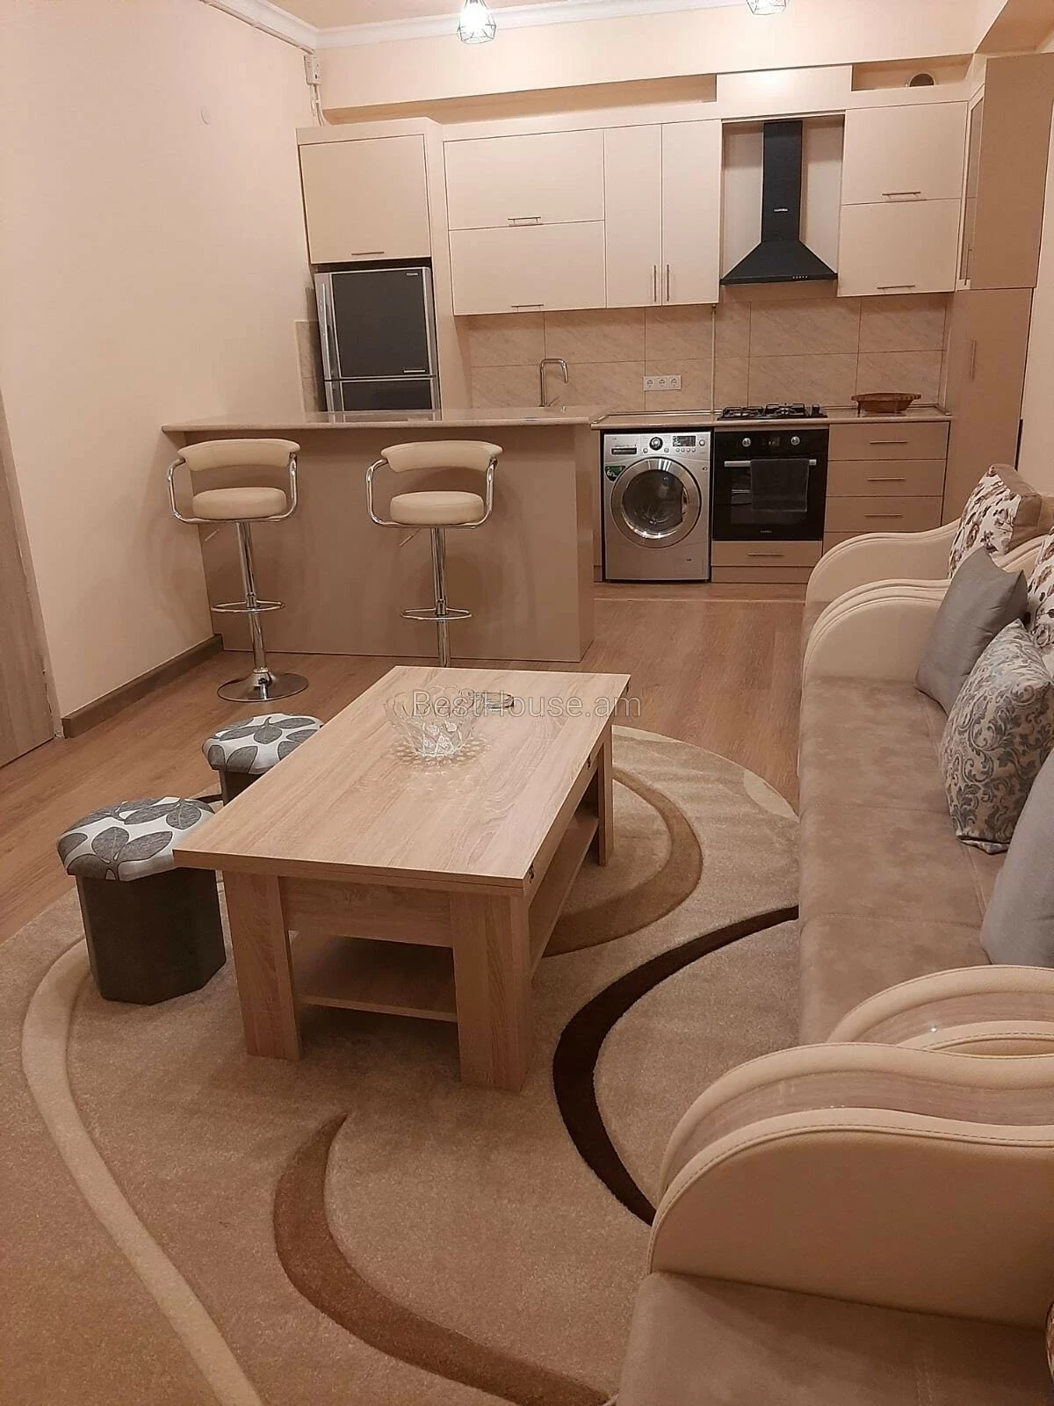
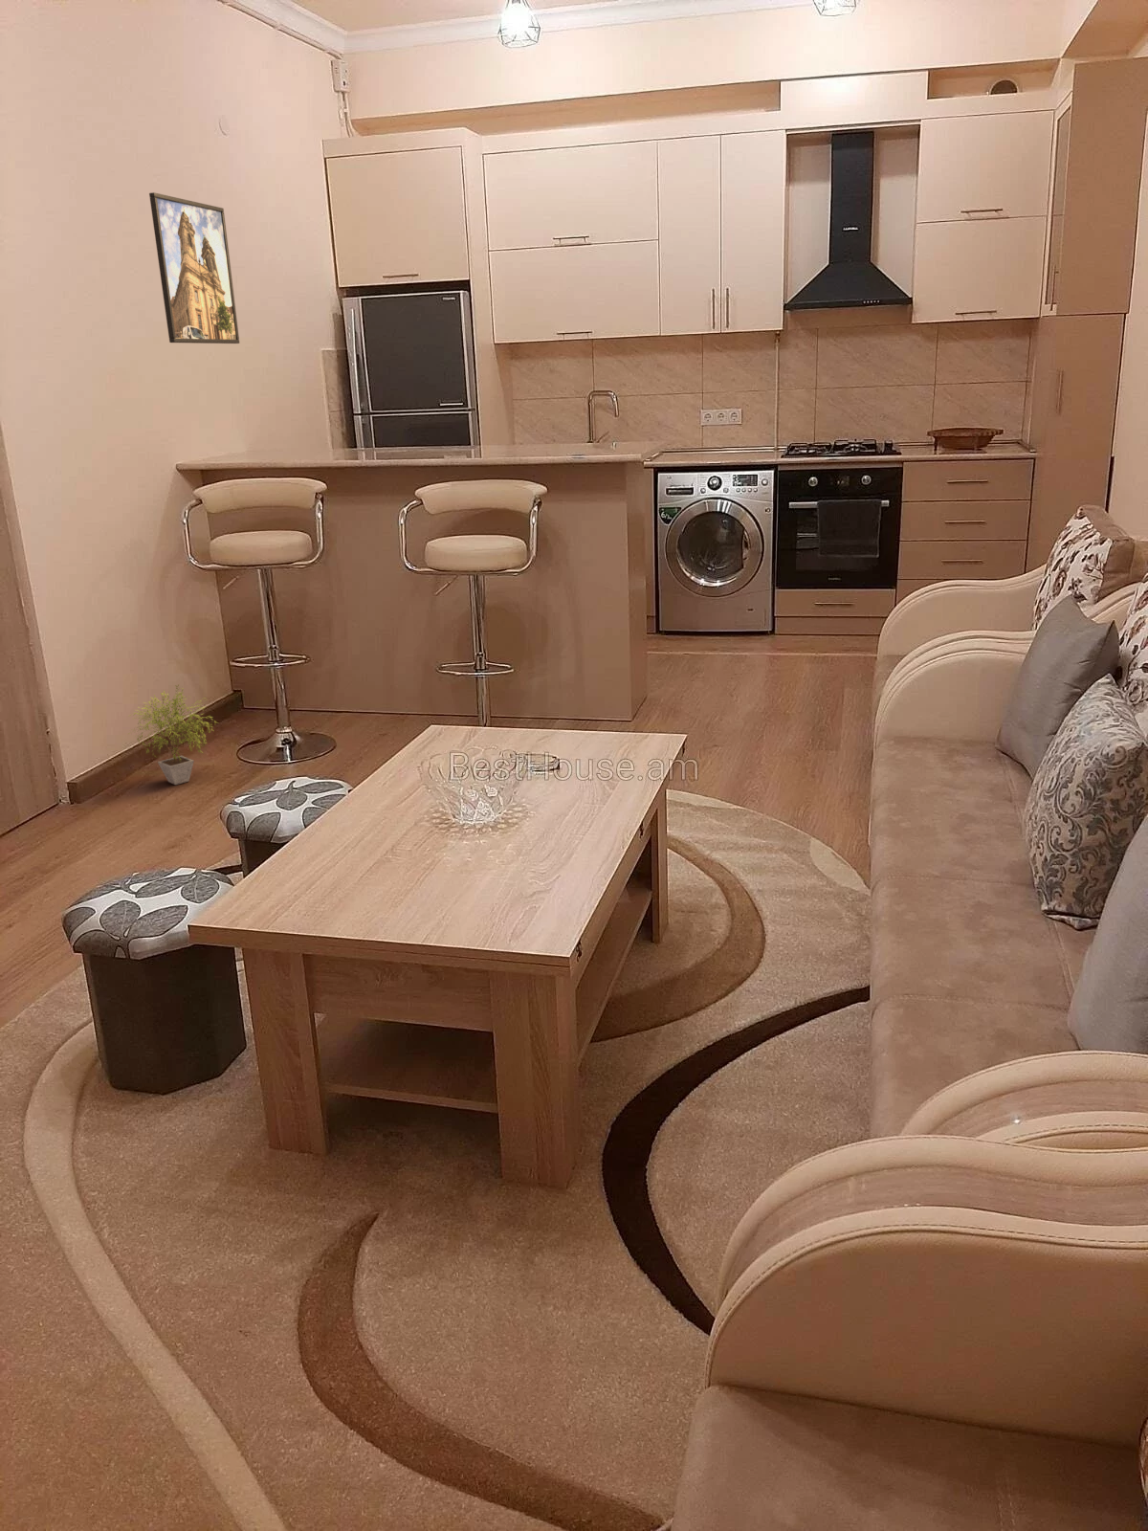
+ potted plant (172, 731)
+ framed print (197, 272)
